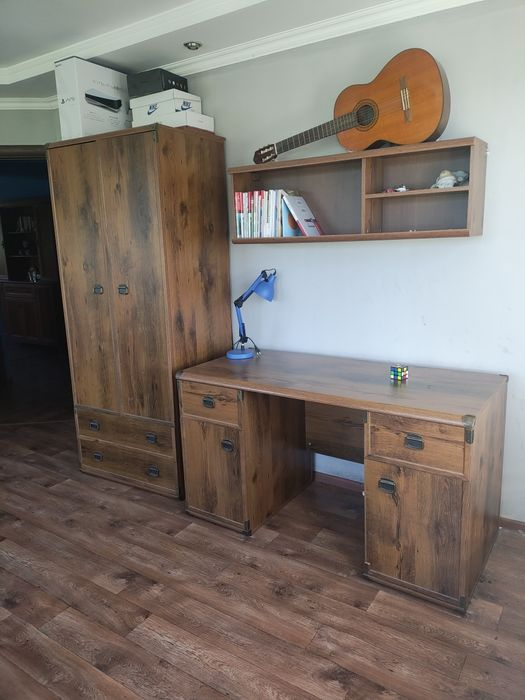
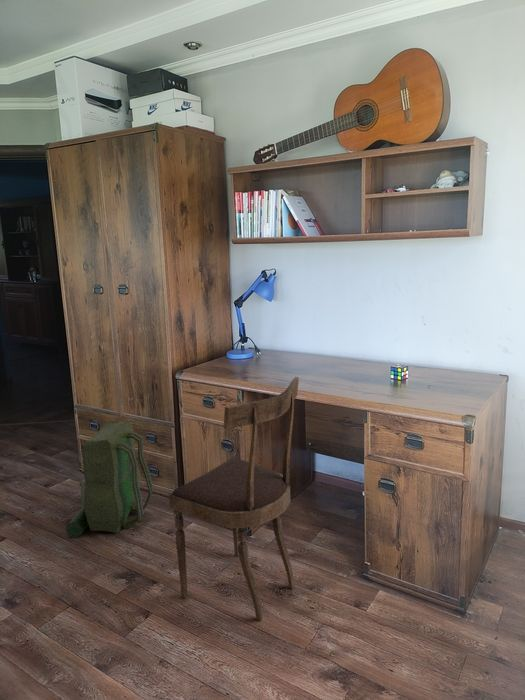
+ chair (242, 491)
+ backpack (108, 473)
